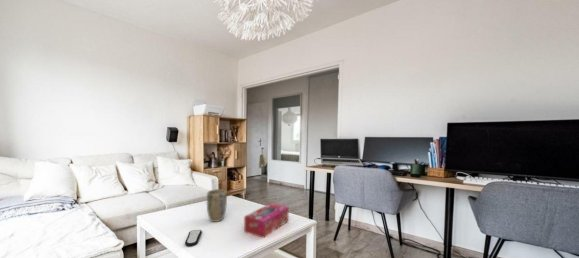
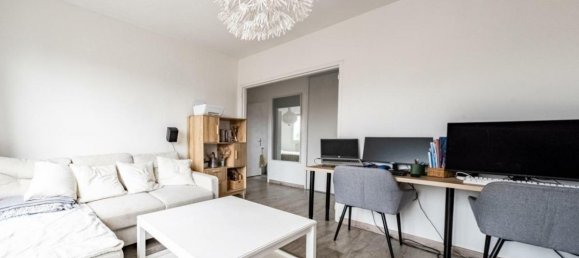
- tissue box (267, 218)
- remote control (193, 237)
- plant pot (216, 205)
